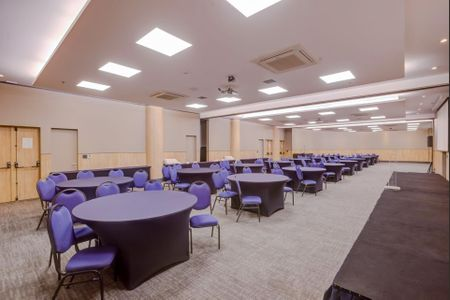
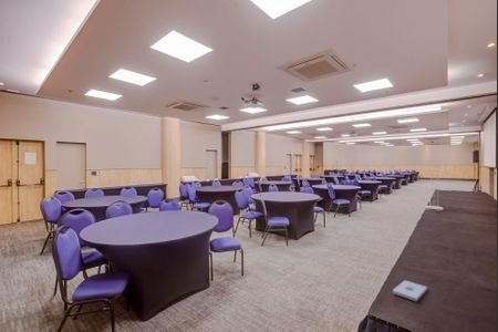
+ notepad (409, 290)
